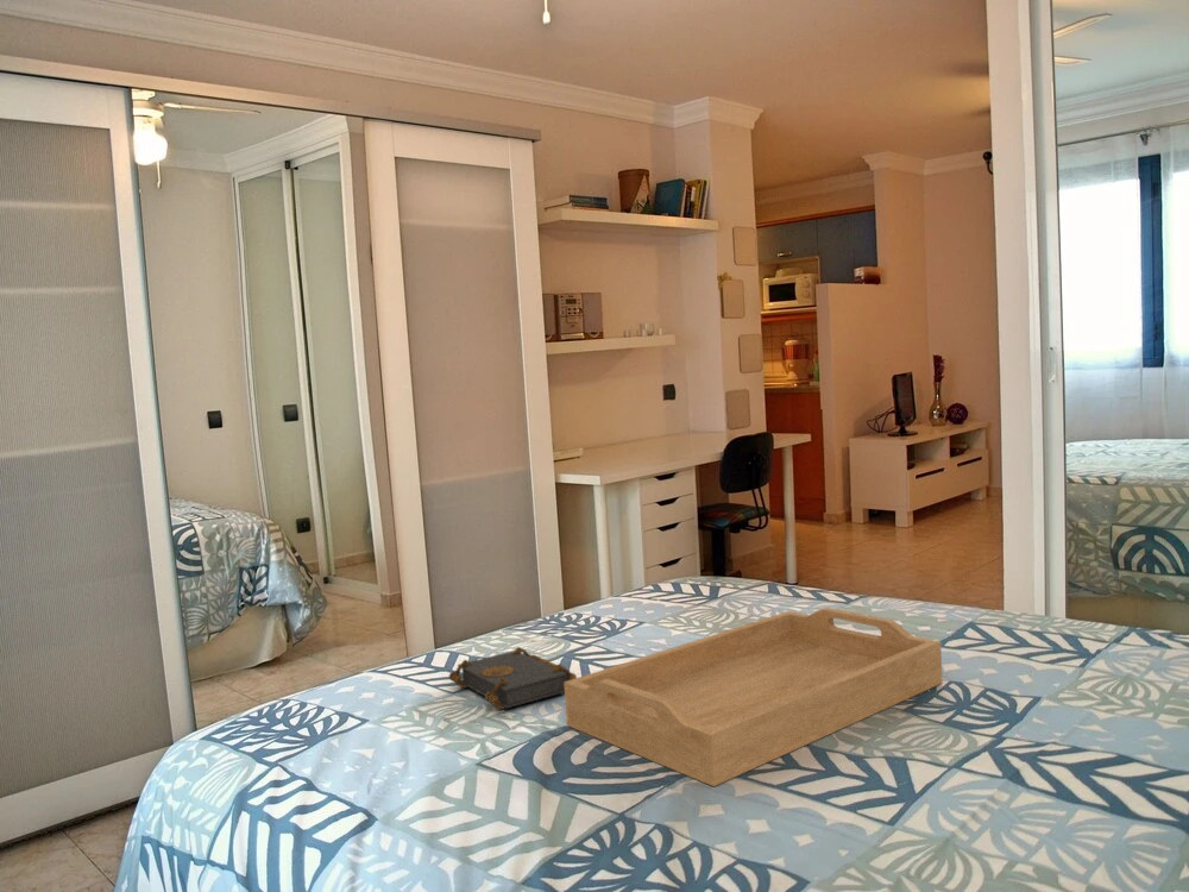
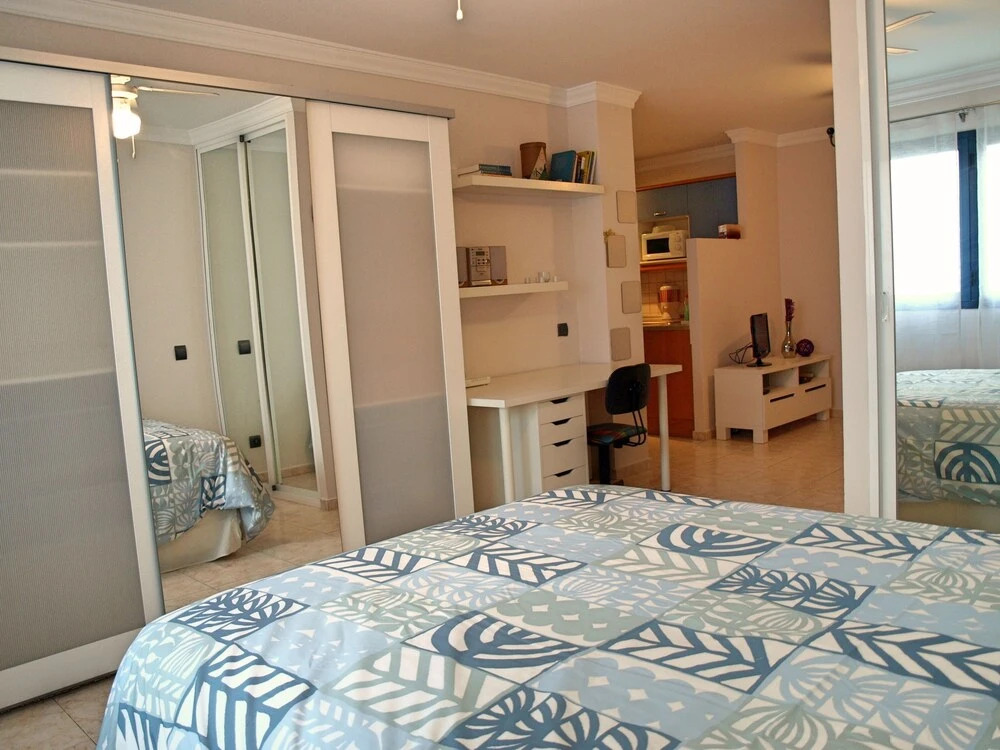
- book (511, 674)
- serving tray (757, 676)
